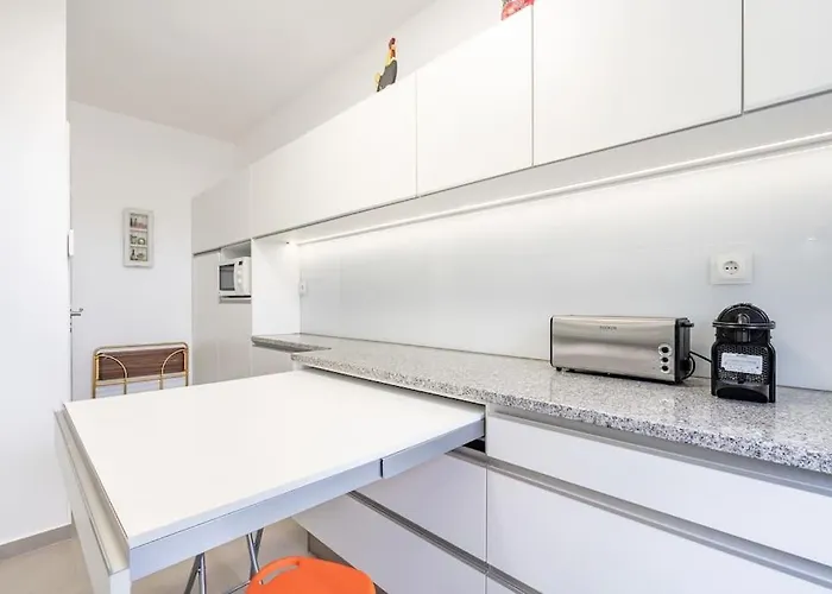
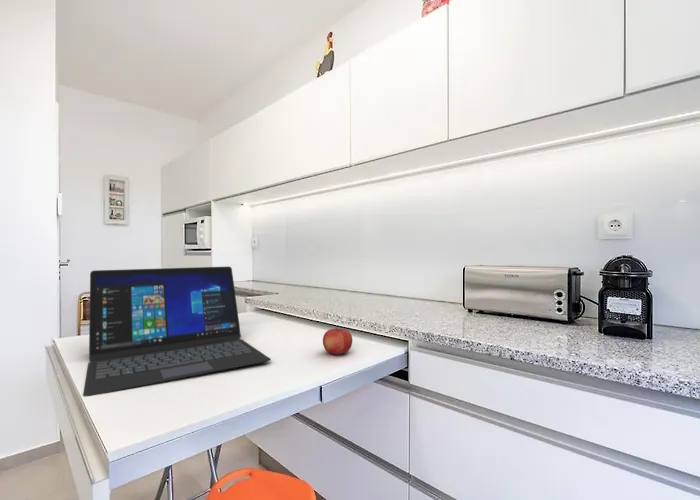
+ fruit (337, 339)
+ laptop (177, 314)
